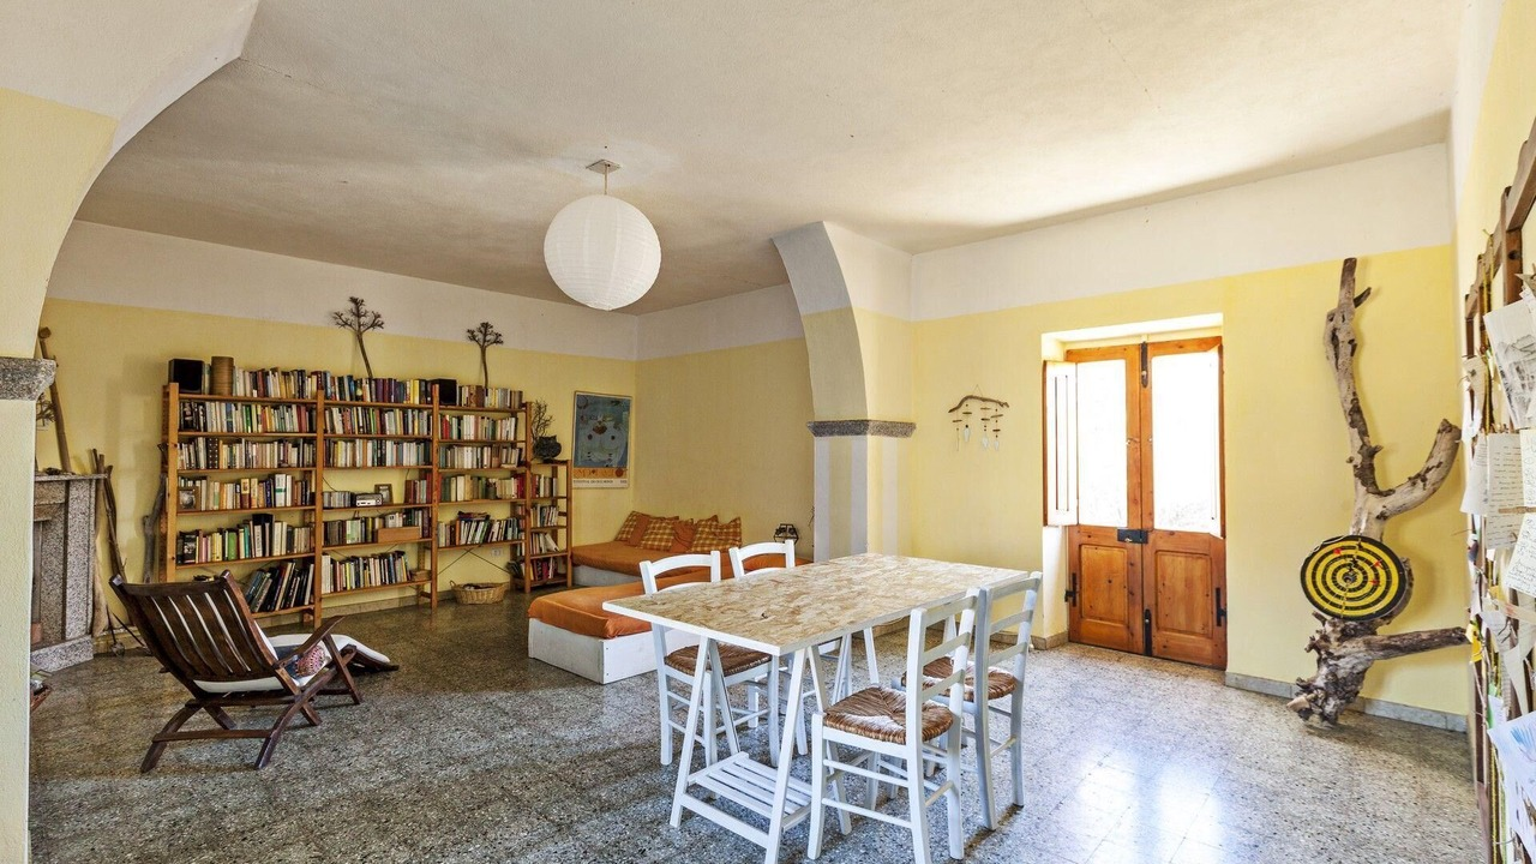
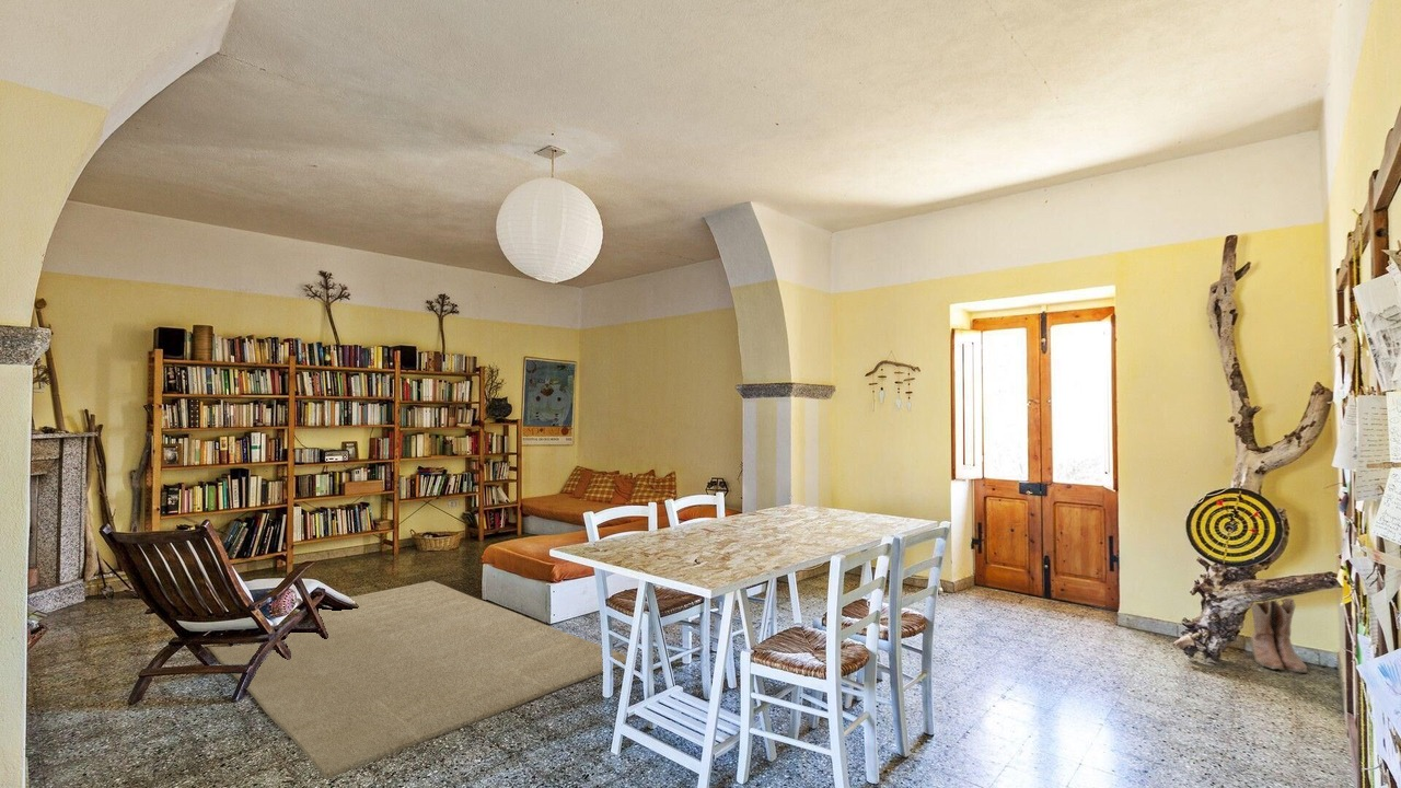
+ boots (1276, 630)
+ rug (397, 644)
